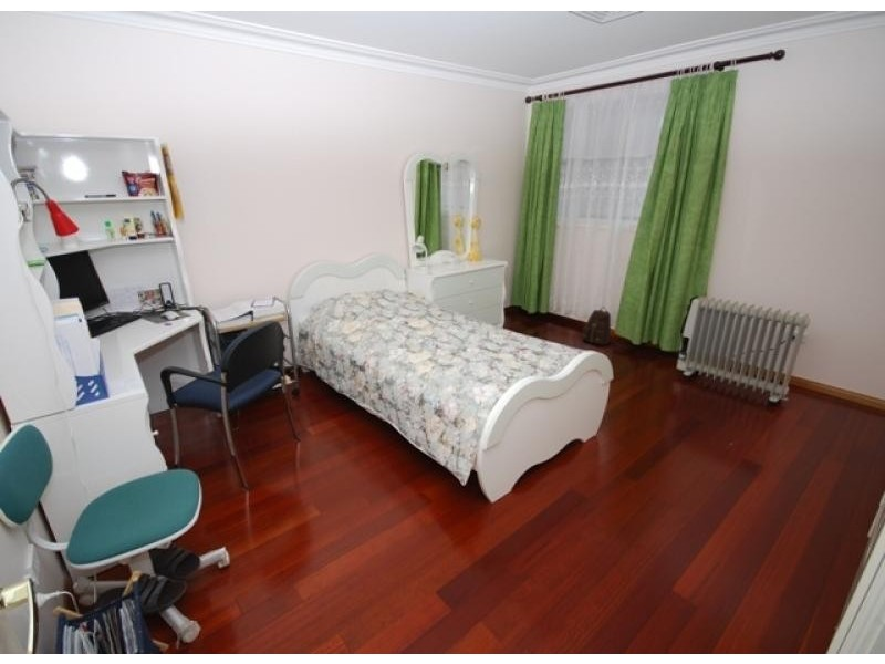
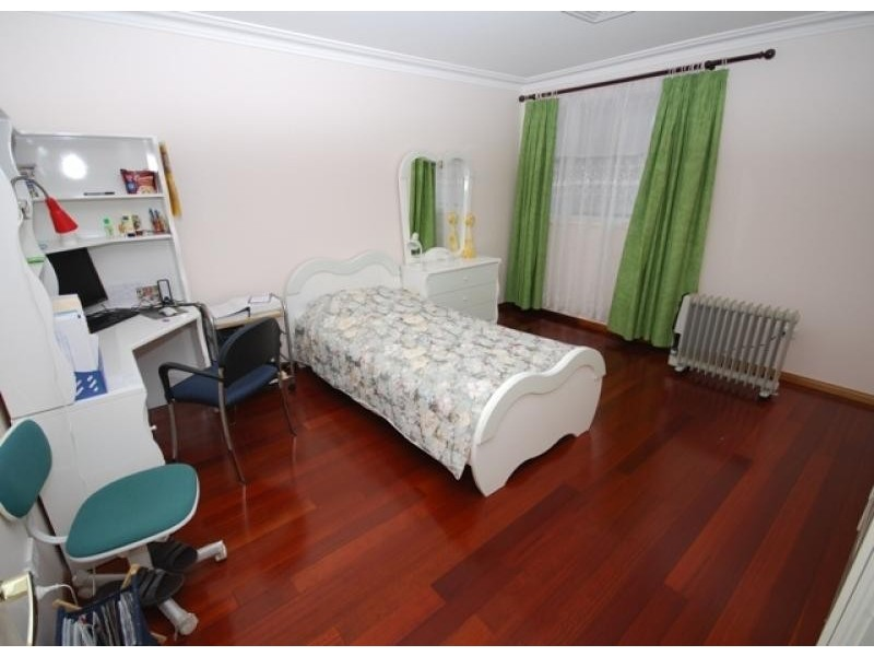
- backpack (598, 324)
